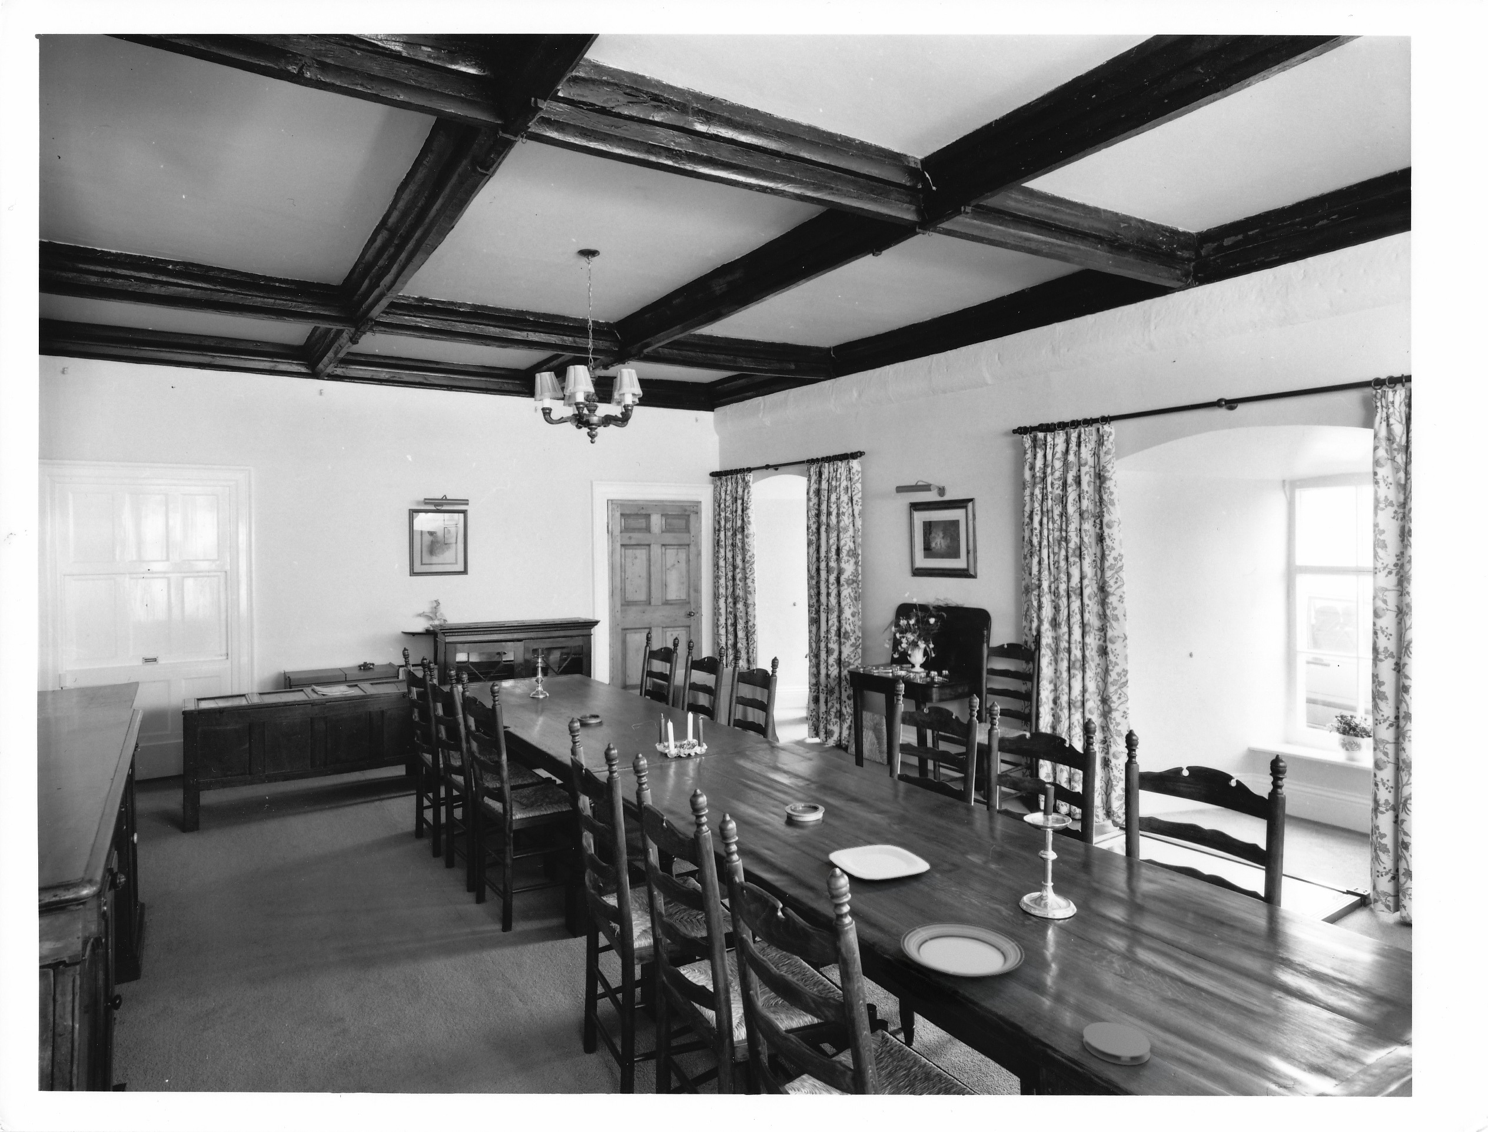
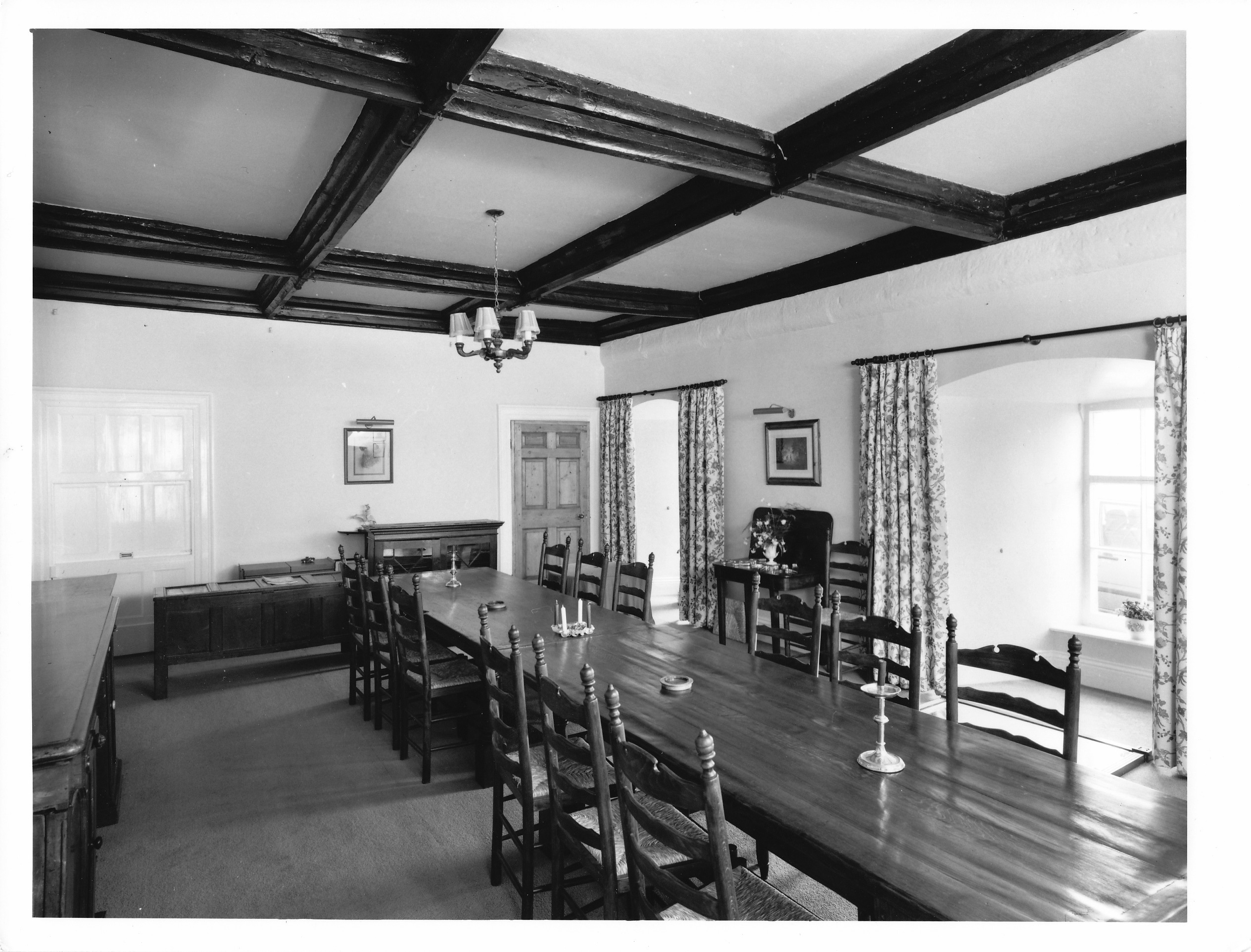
- plate (878, 863)
- coaster (1116, 1043)
- plate (961, 952)
